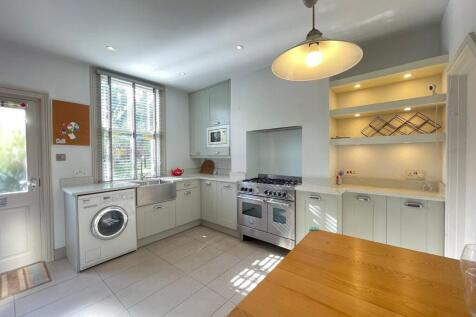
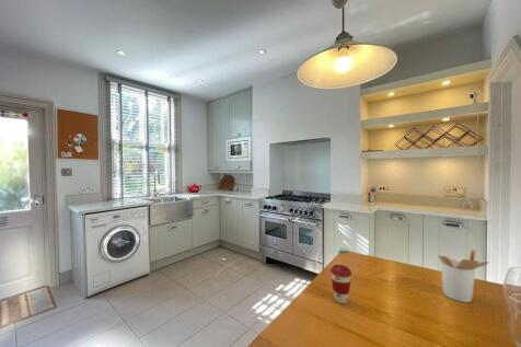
+ utensil holder (462, 275)
+ coffee cup (340, 284)
